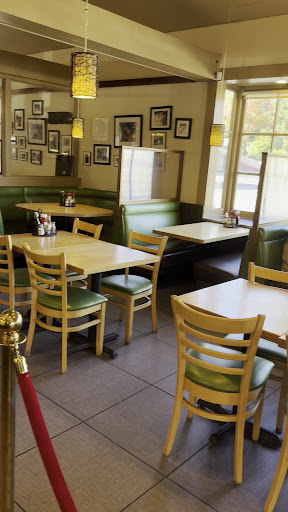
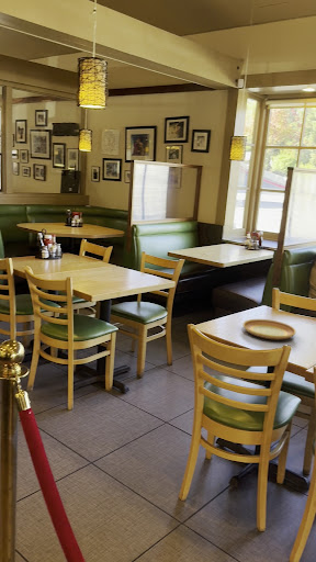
+ plate (268, 329)
